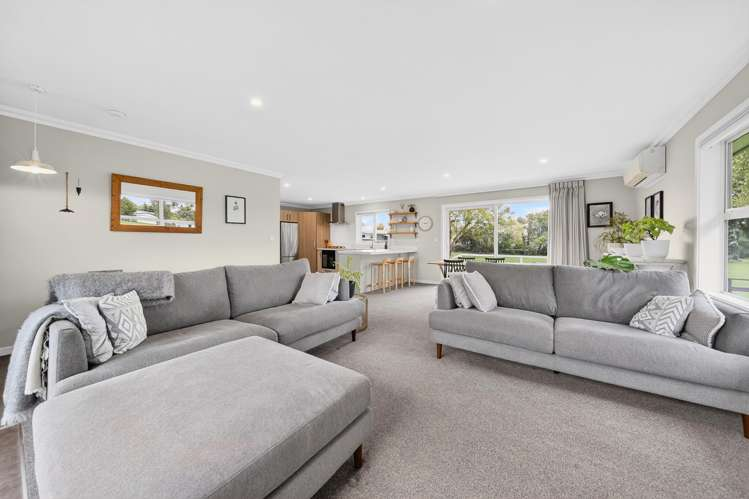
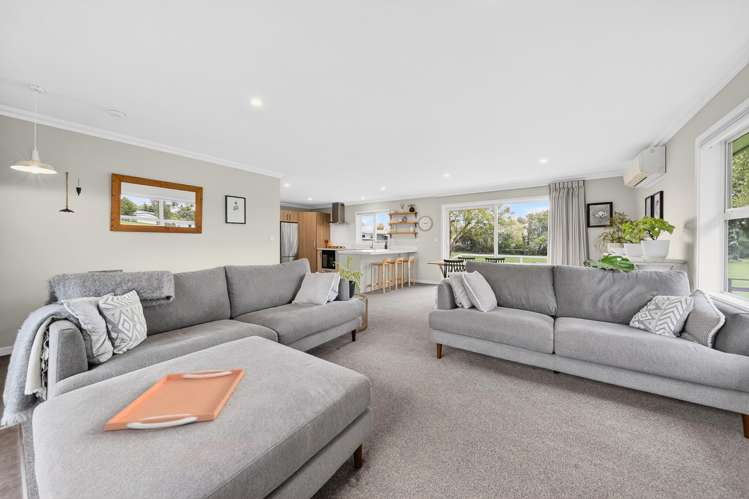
+ serving tray (187, 394)
